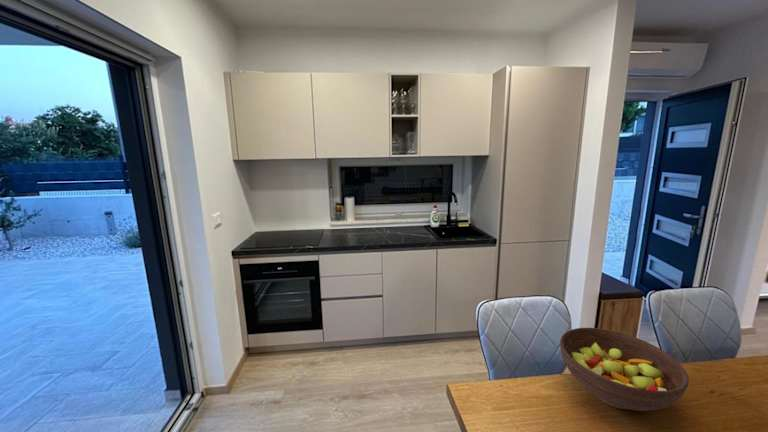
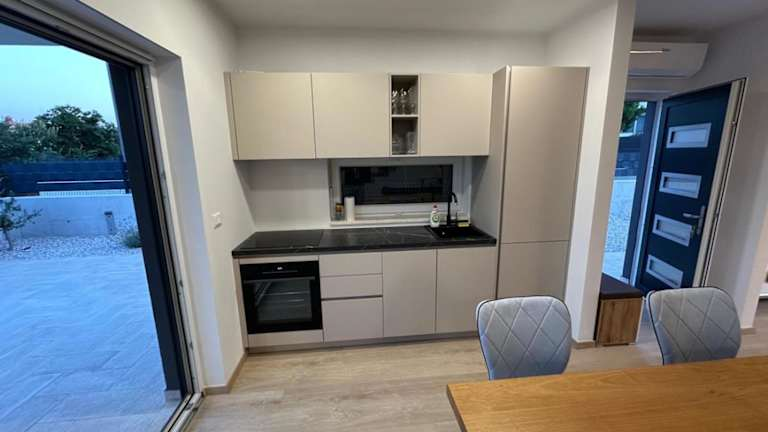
- fruit bowl (615, 375)
